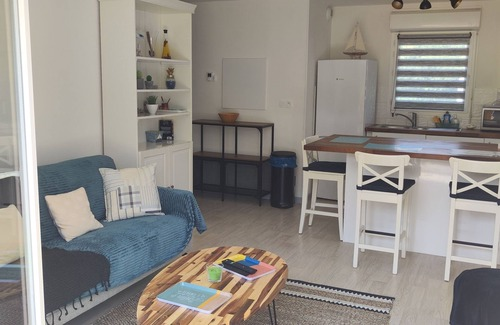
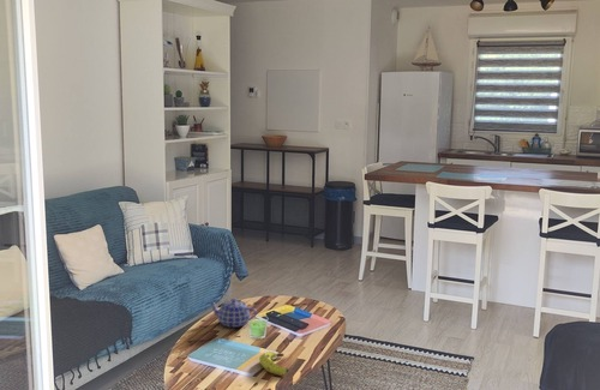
+ banana (275, 364)
+ teapot (232, 311)
